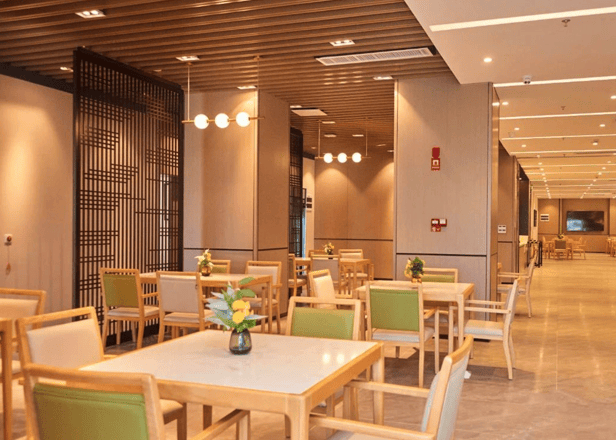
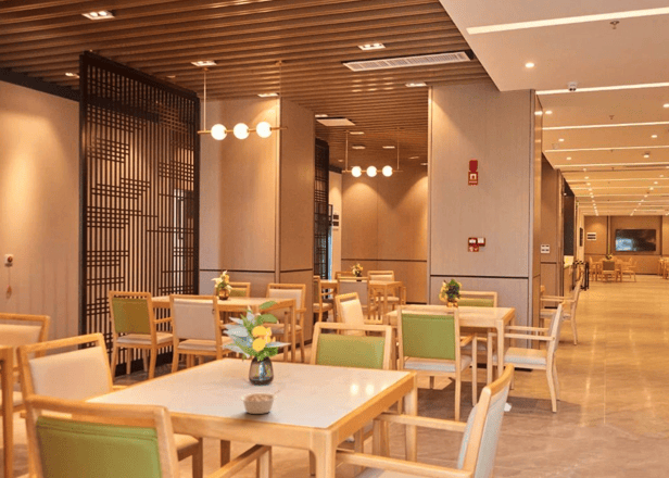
+ legume (258, 402)
